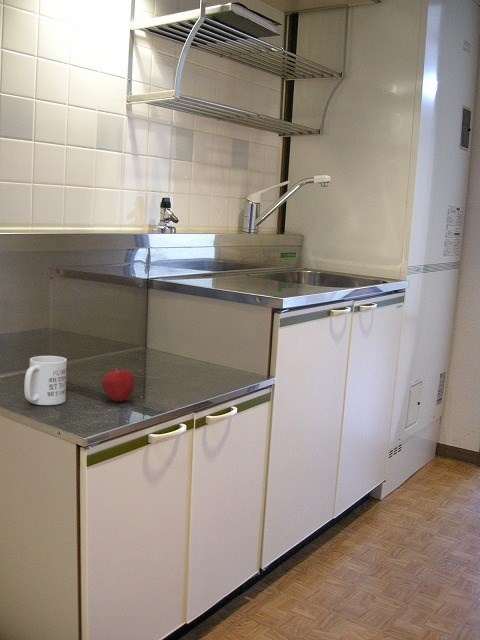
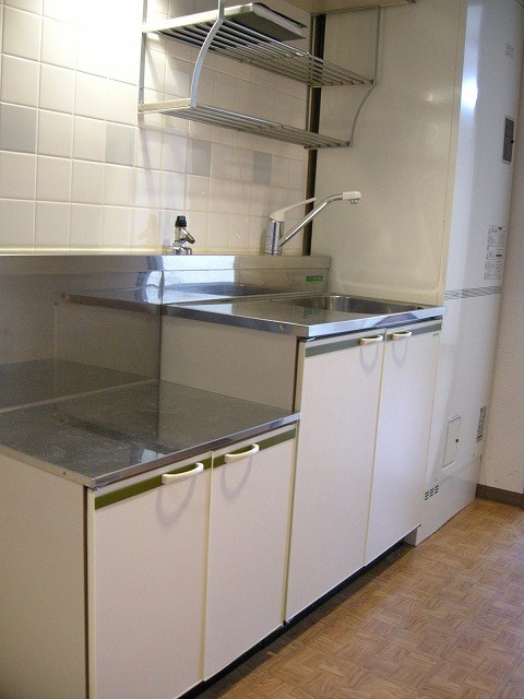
- apple (118, 385)
- mug (43, 381)
